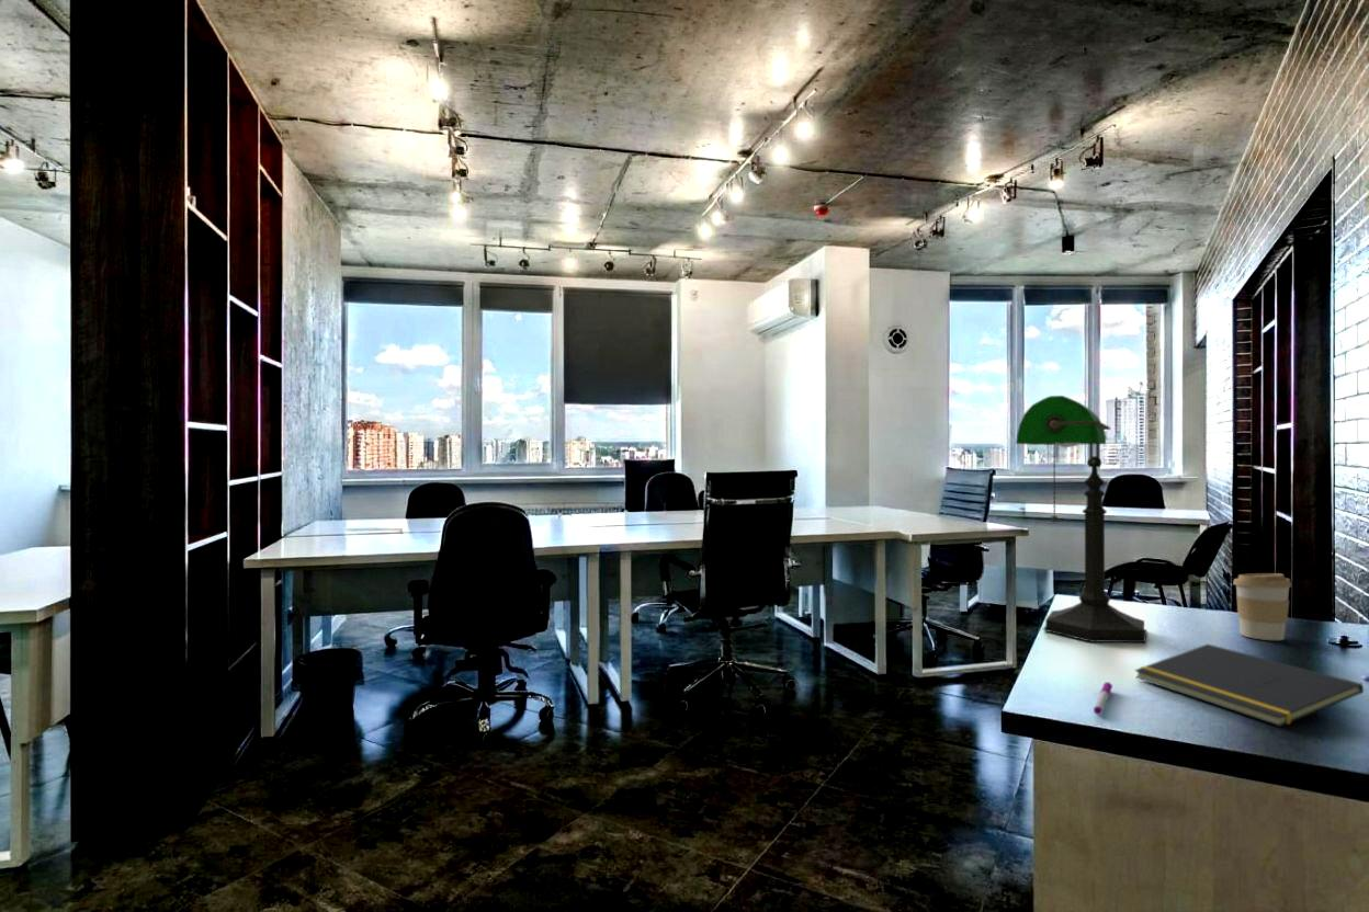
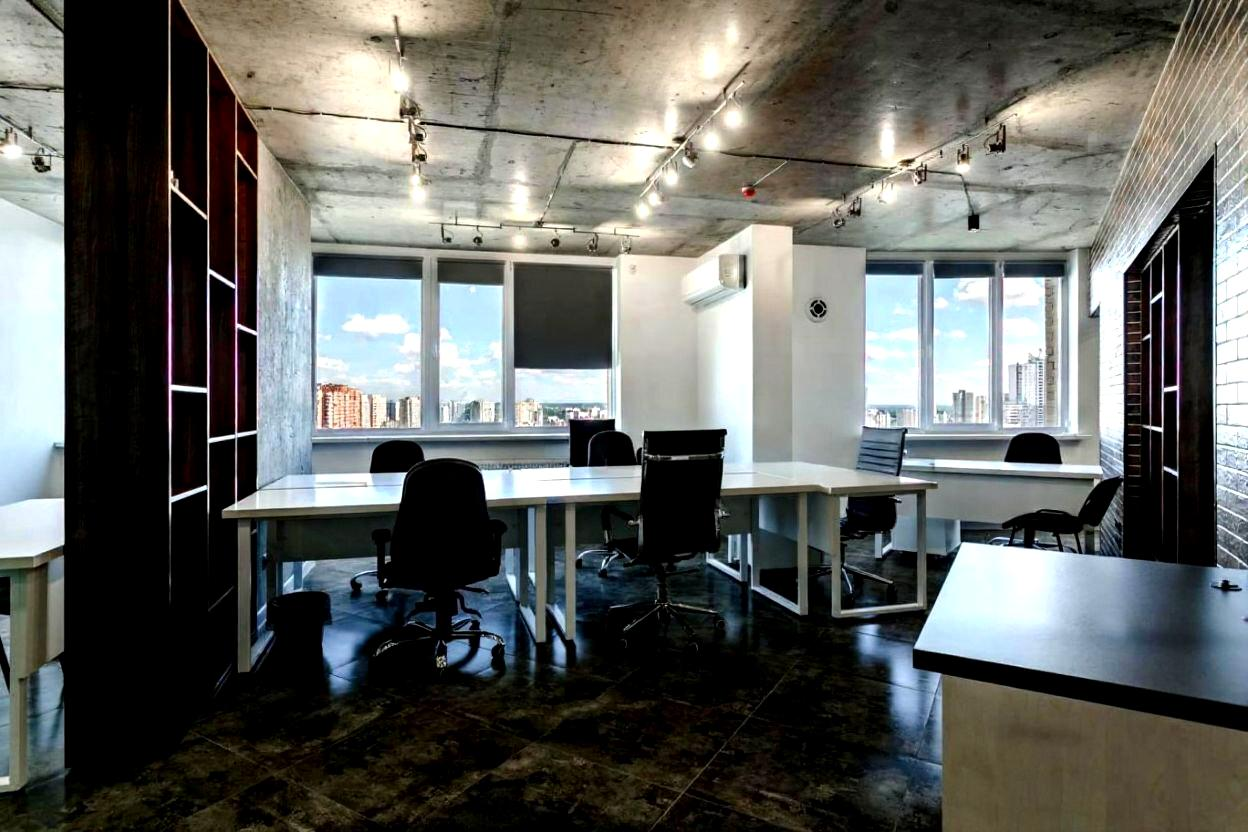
- pen (1102, 697)
- coffee cup (1261, 604)
- notepad (1240, 680)
- desk lamp (1083, 512)
